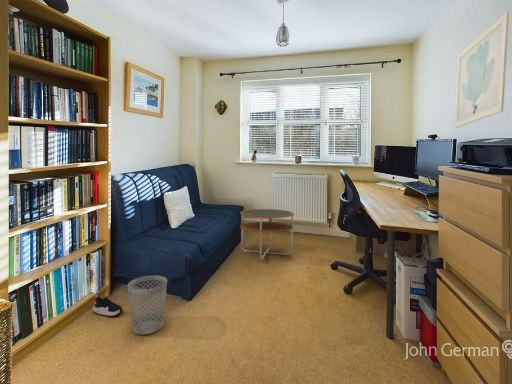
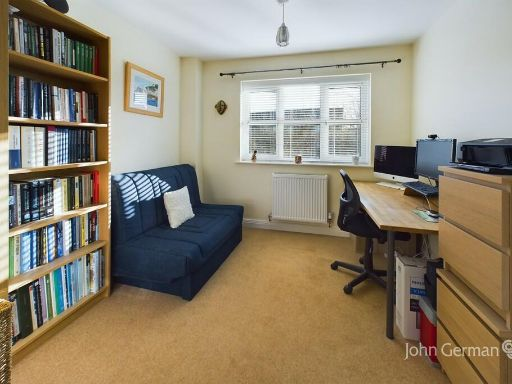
- wastebasket (148, 304)
- shoe (107, 304)
- side table (266, 232)
- wall art (477, 79)
